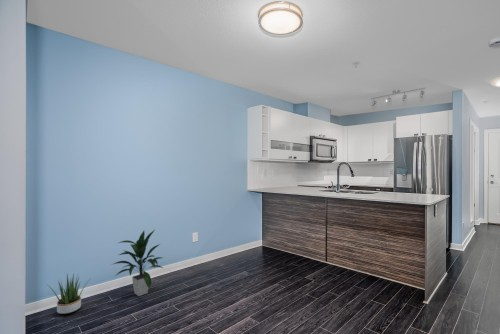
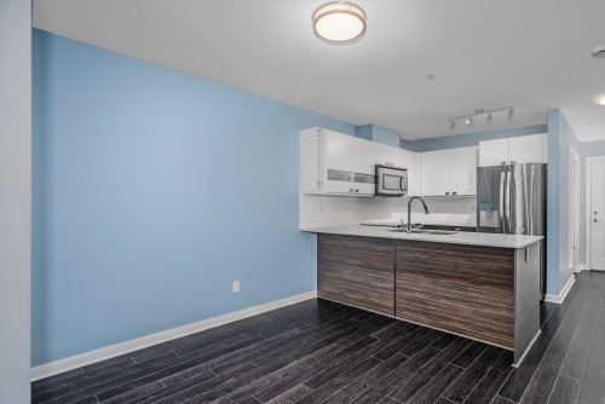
- indoor plant (140, 262)
- potted plant (69, 293)
